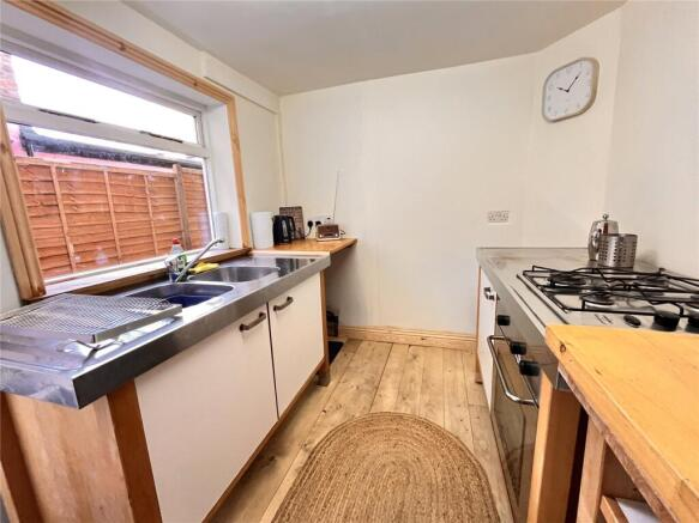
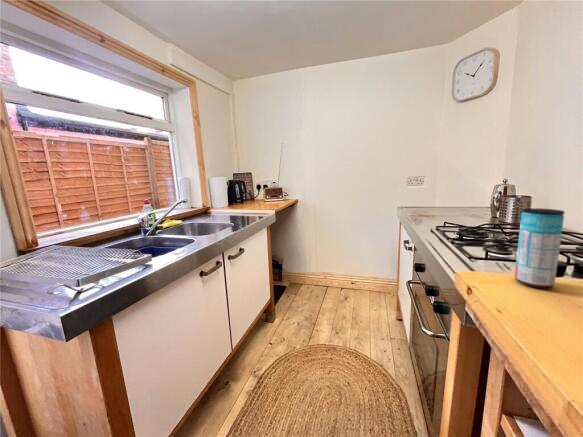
+ beverage can (537, 247)
